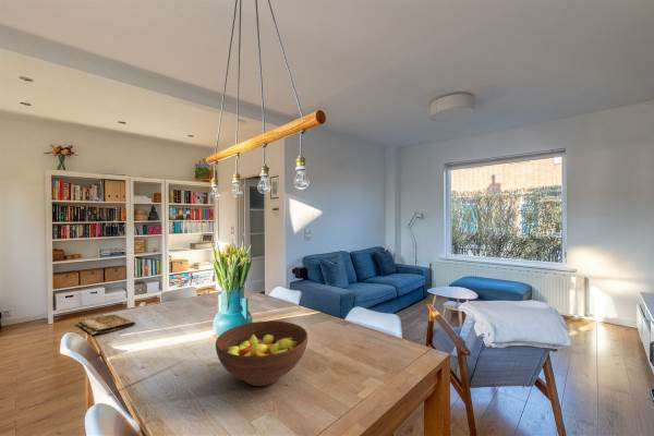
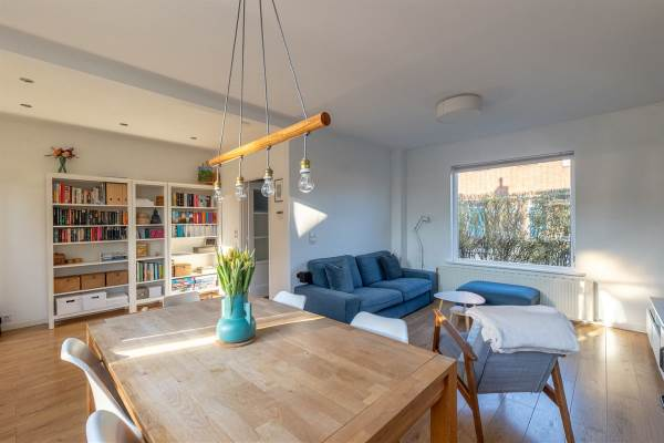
- book (105, 323)
- fruit bowl (263, 356)
